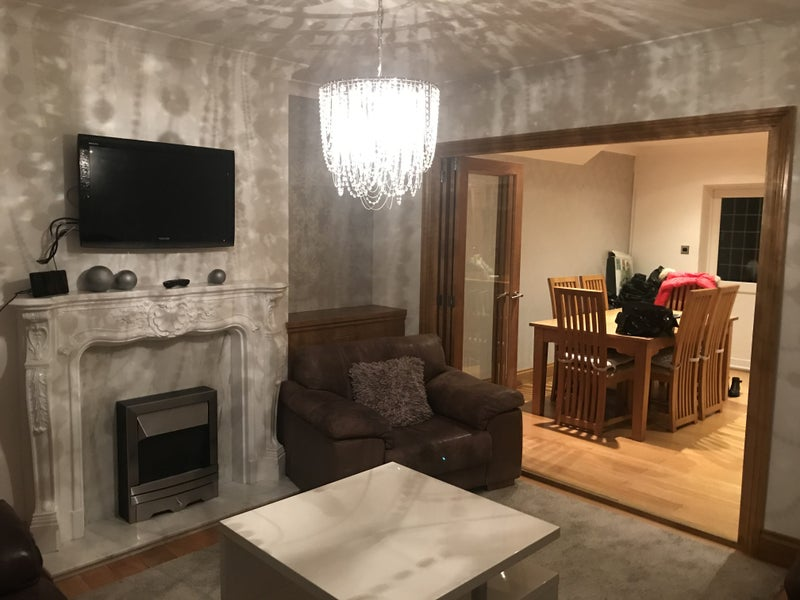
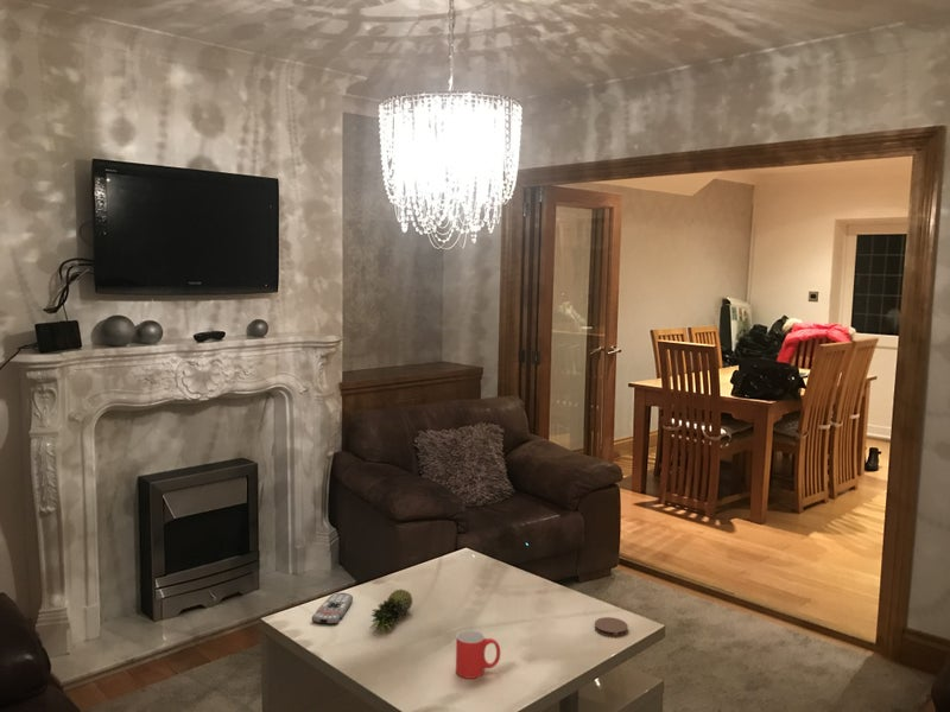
+ coaster (610, 627)
+ mug (477, 653)
+ fruit (391, 608)
+ remote control (334, 608)
